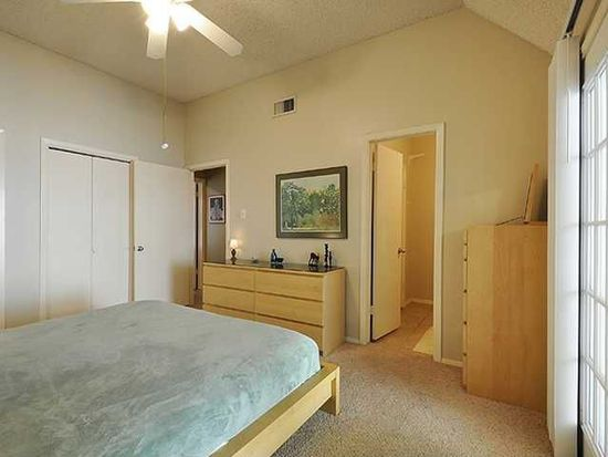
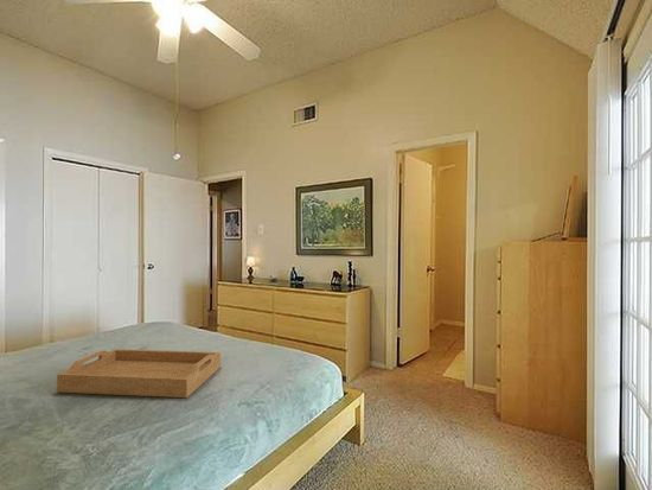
+ serving tray (146, 368)
